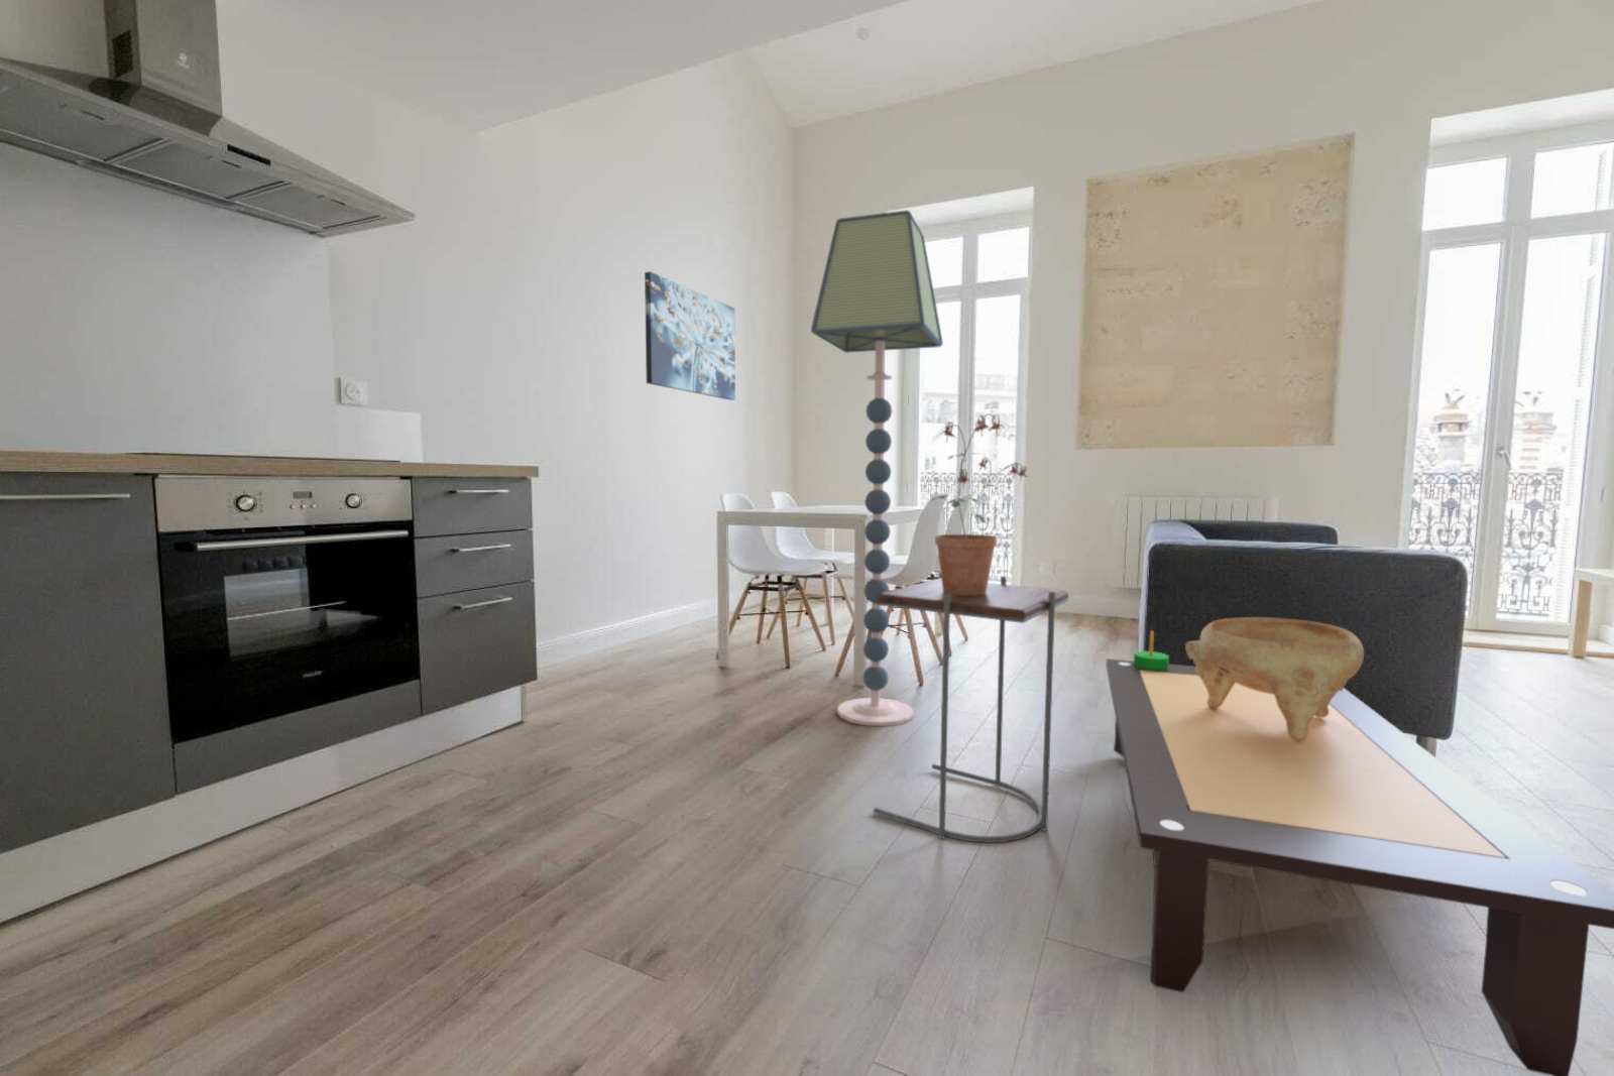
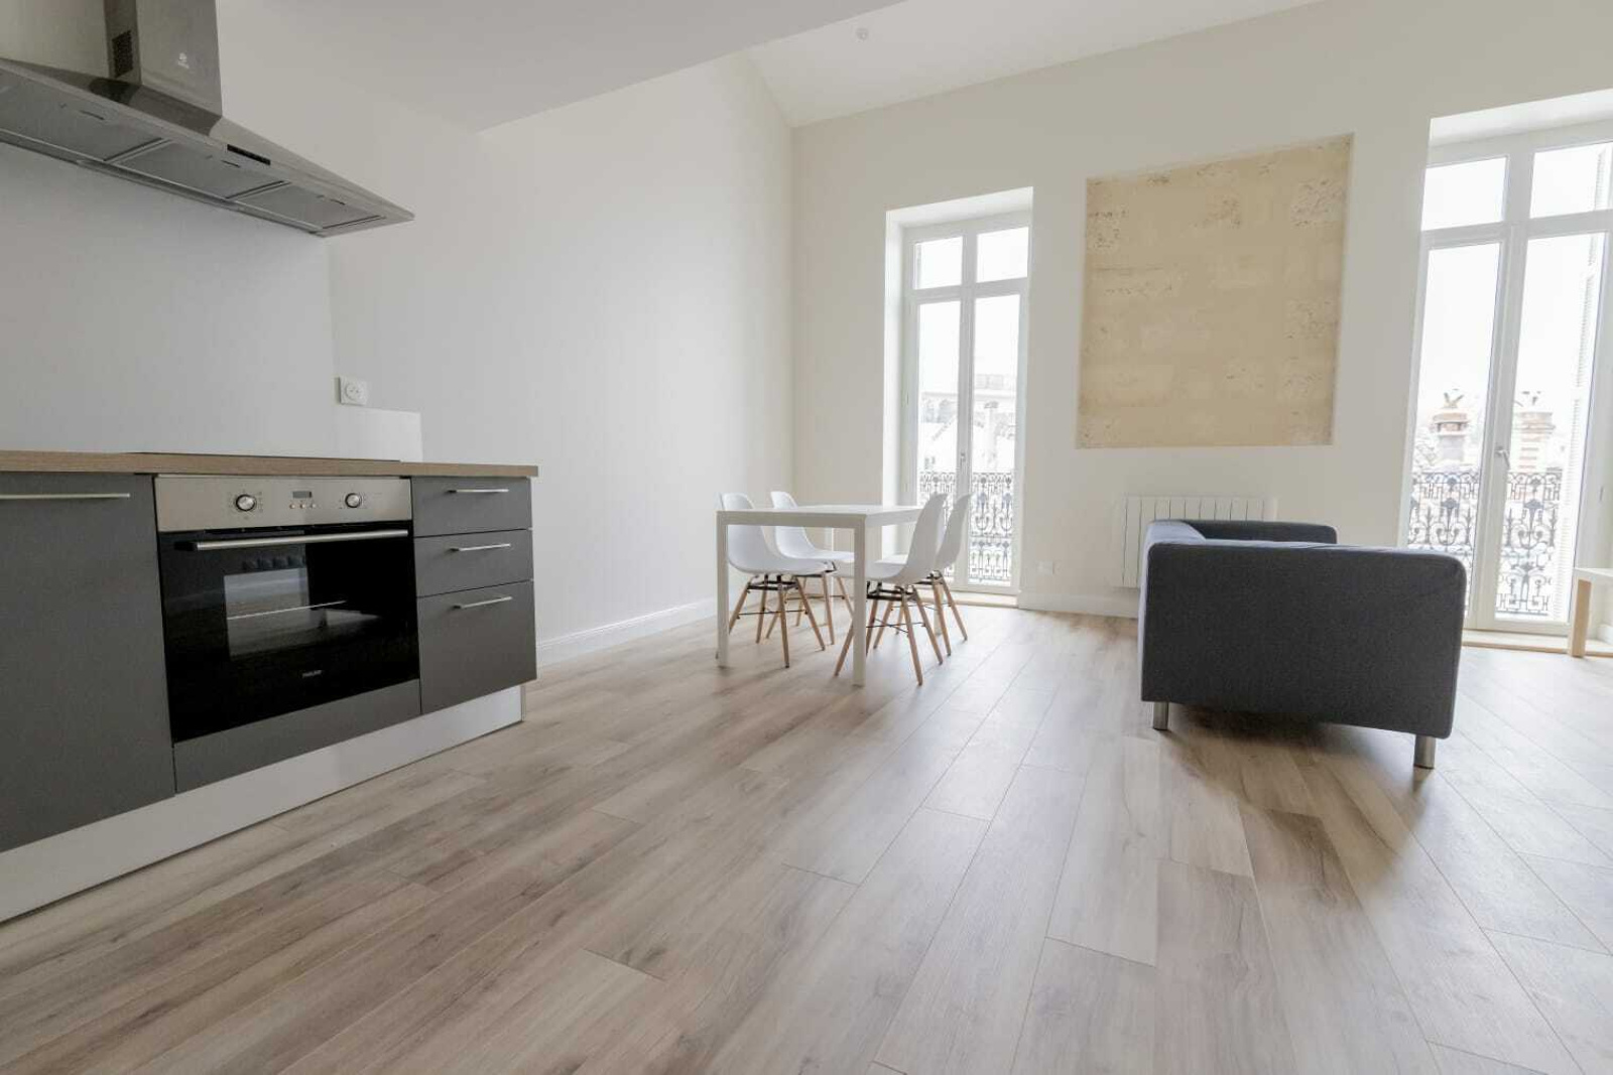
- coffee table (1259, 794)
- wall art (694, 342)
- floor lamp (878, 476)
- side table (998, 698)
- decorative bowl (1271, 670)
- candle (1150, 645)
- potted plant (974, 507)
